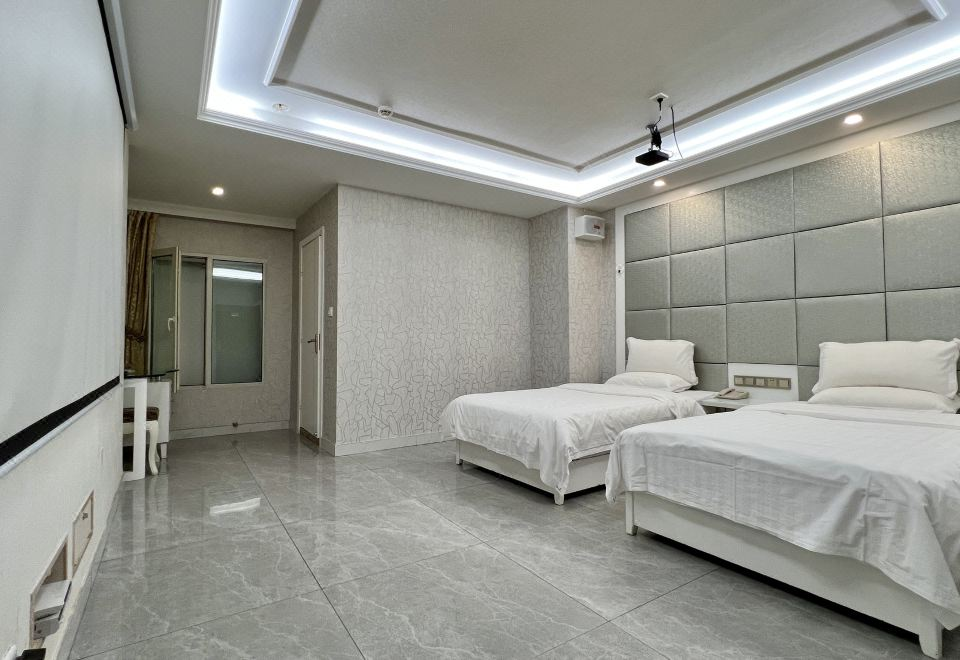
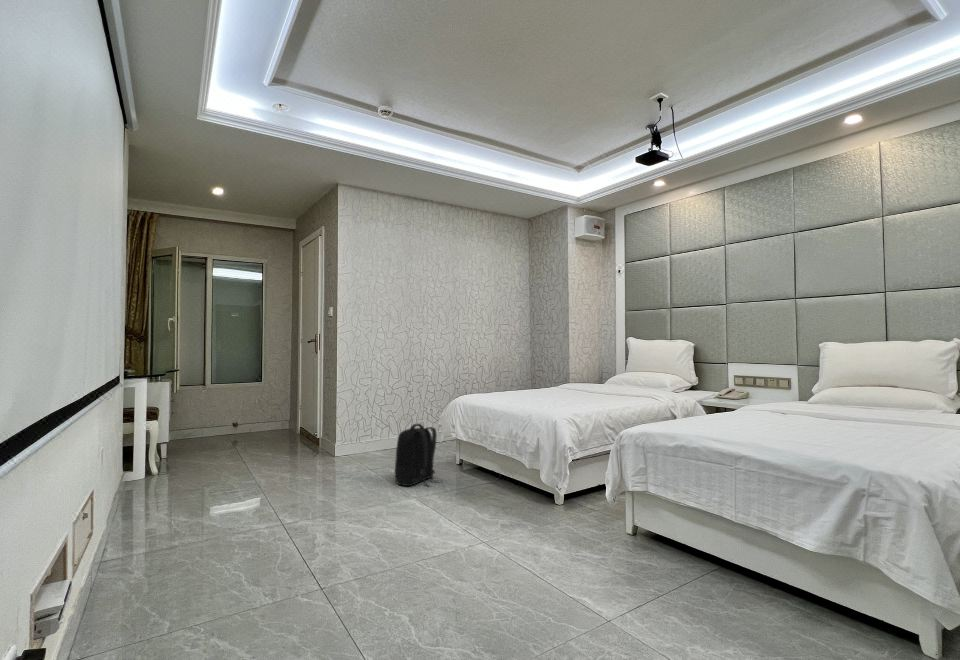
+ backpack (419, 452)
